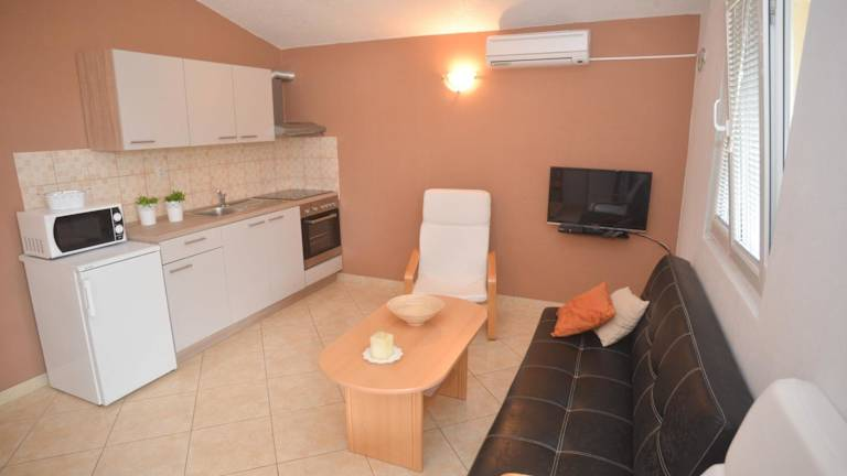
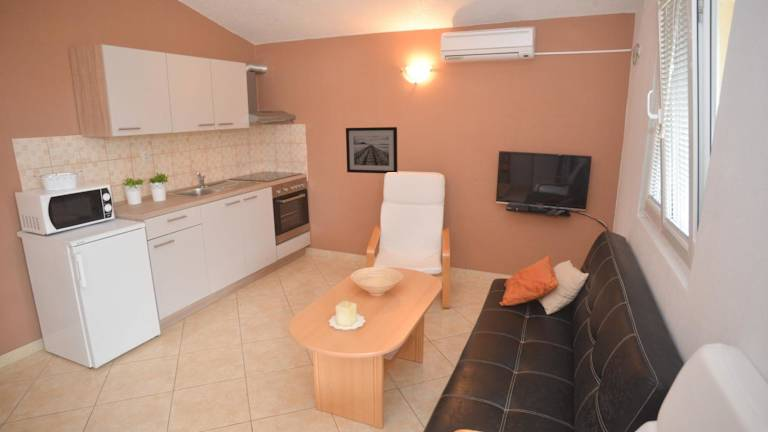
+ wall art (371, 150)
